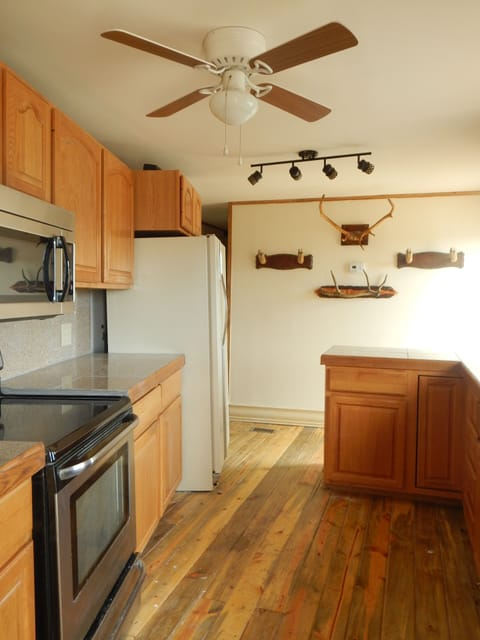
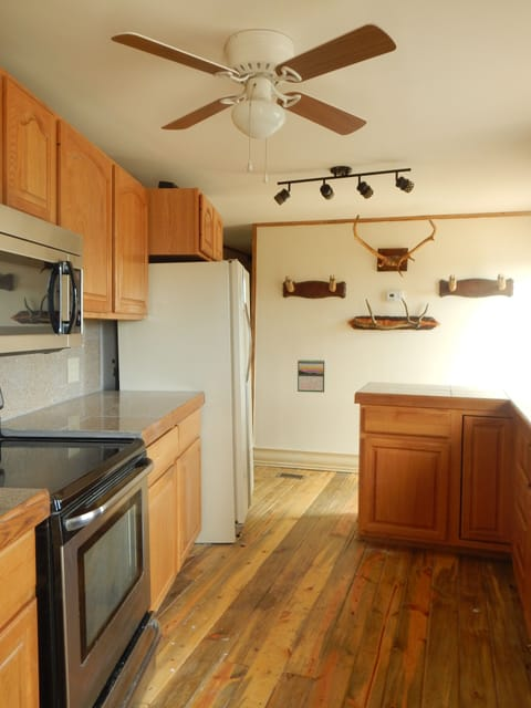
+ calendar (311, 375)
